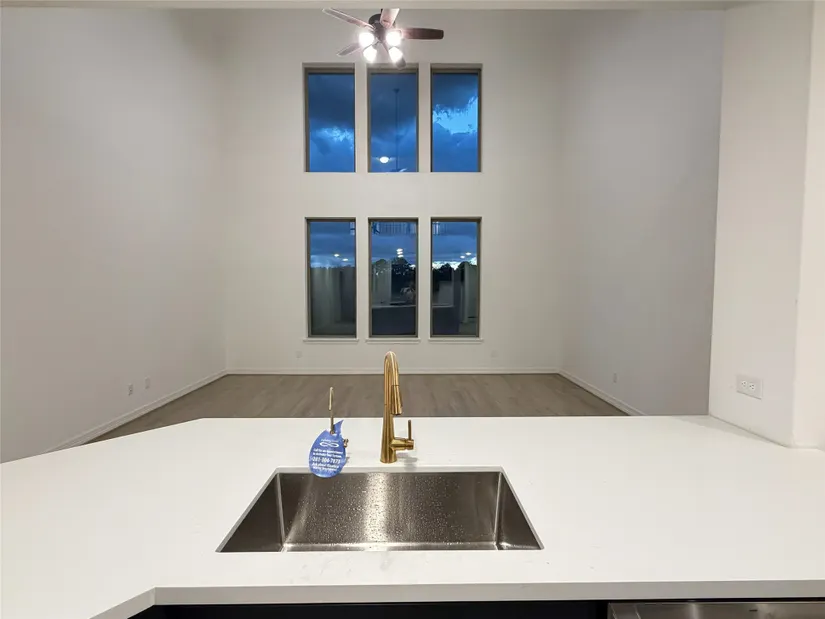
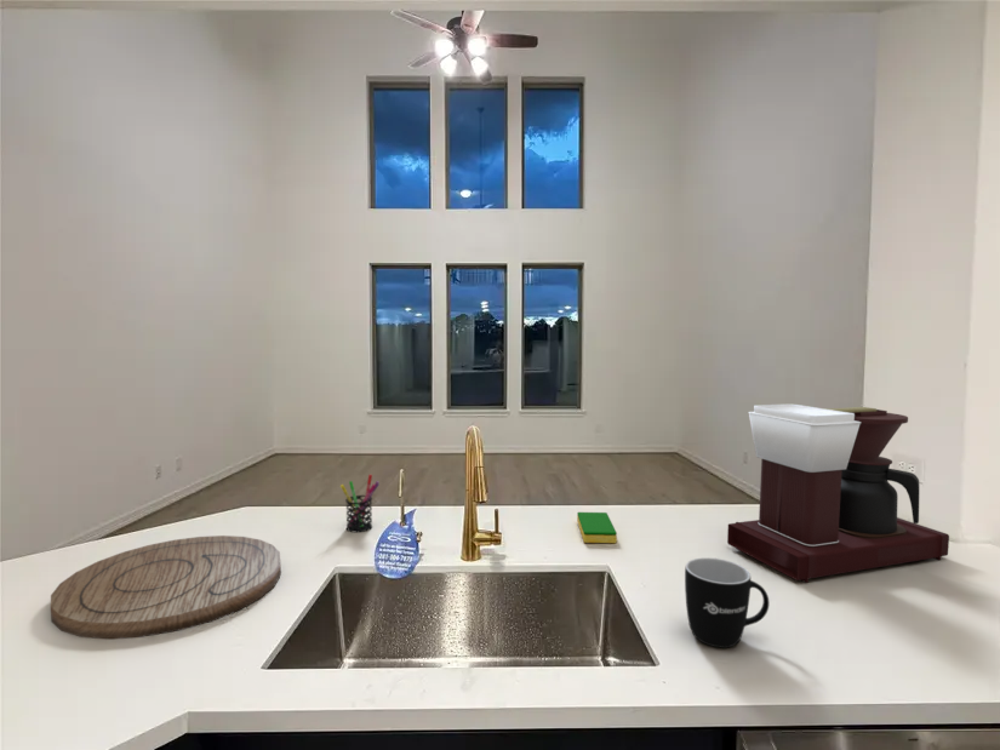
+ cutting board (176, 578)
+ pen holder (359, 503)
+ dish sponge (595, 526)
+ mug (726, 603)
+ coffee maker (838, 481)
